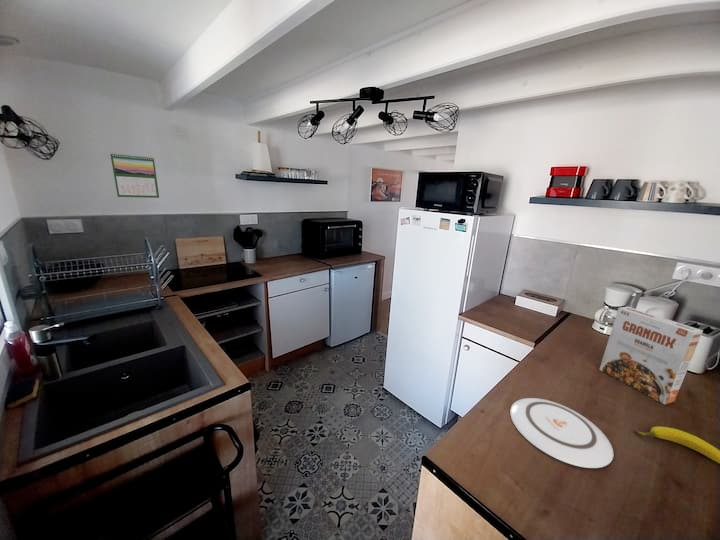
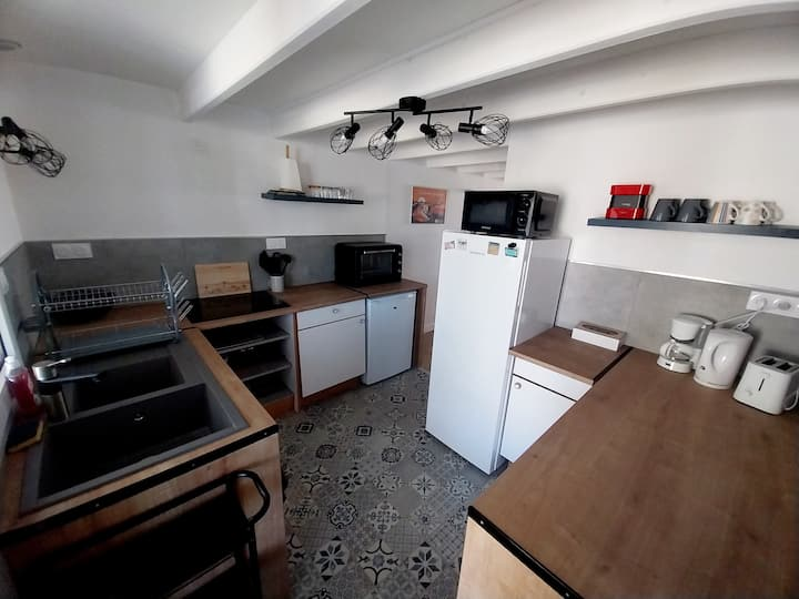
- cereal box (645, 352)
- plate (558, 425)
- calendar (136, 176)
- banana (680, 440)
